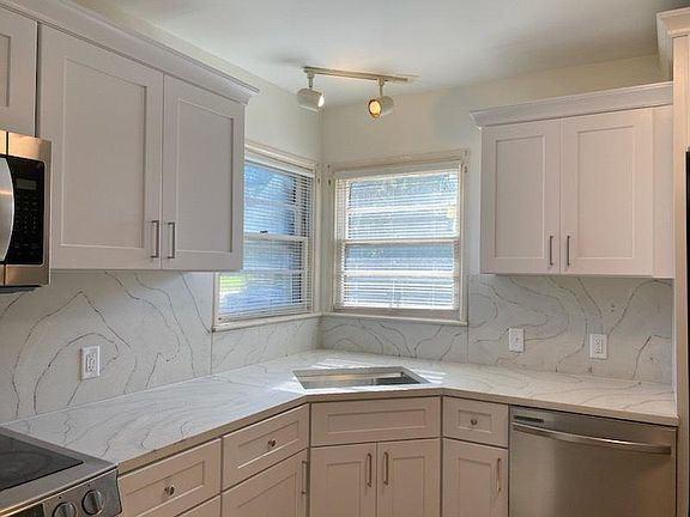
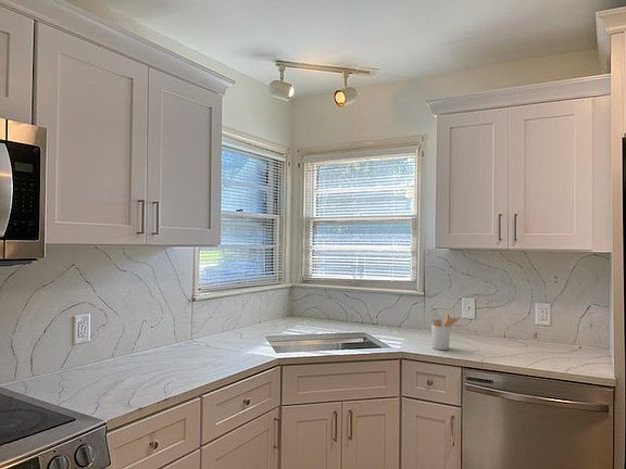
+ utensil holder (445, 331)
